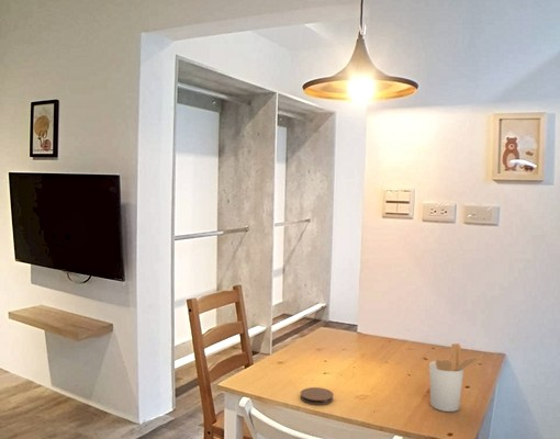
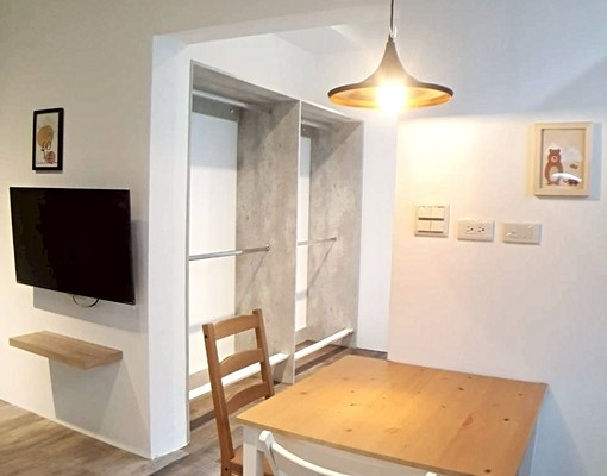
- utensil holder (453, 378)
- coaster (316, 395)
